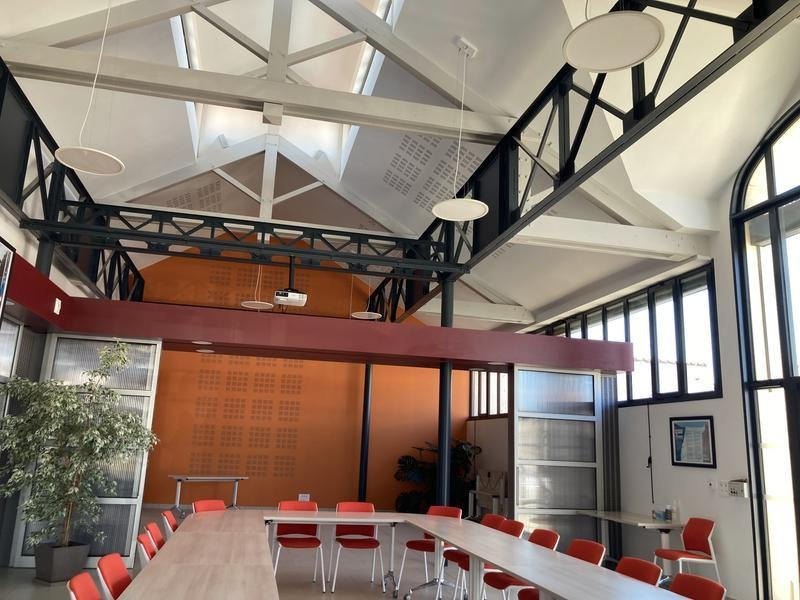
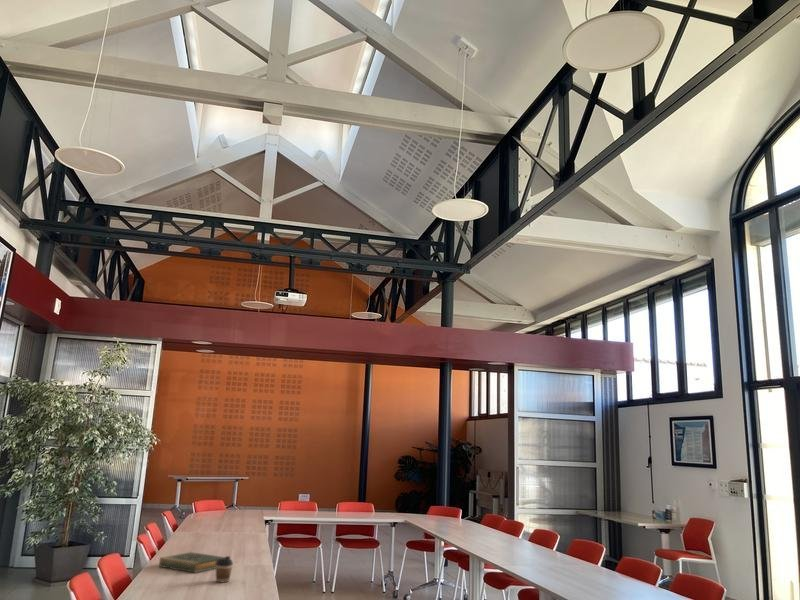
+ hardback book (192, 561)
+ coffee cup (223, 569)
